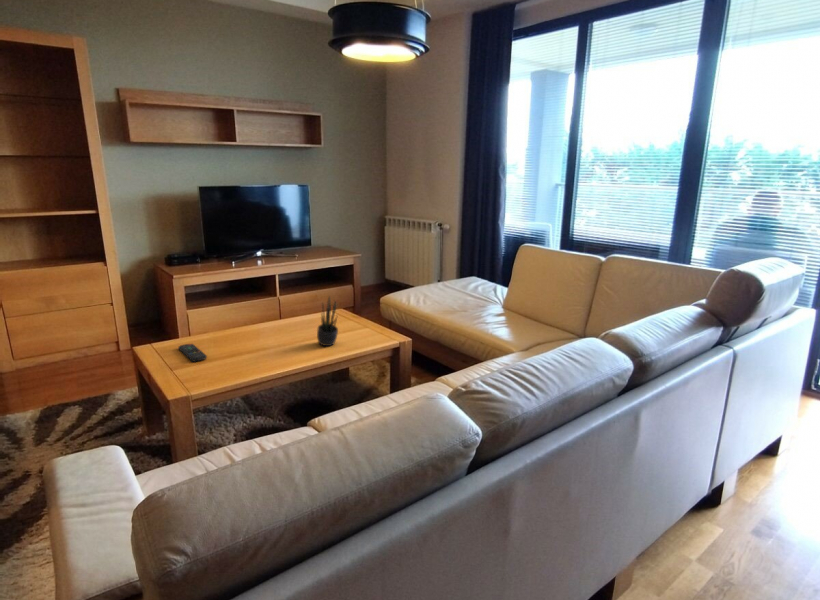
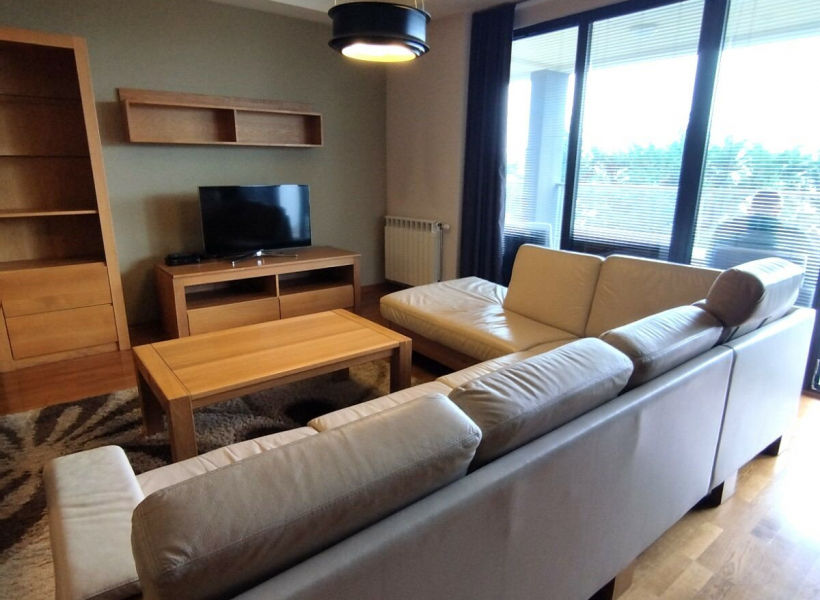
- potted plant (328, 320)
- remote control (192, 352)
